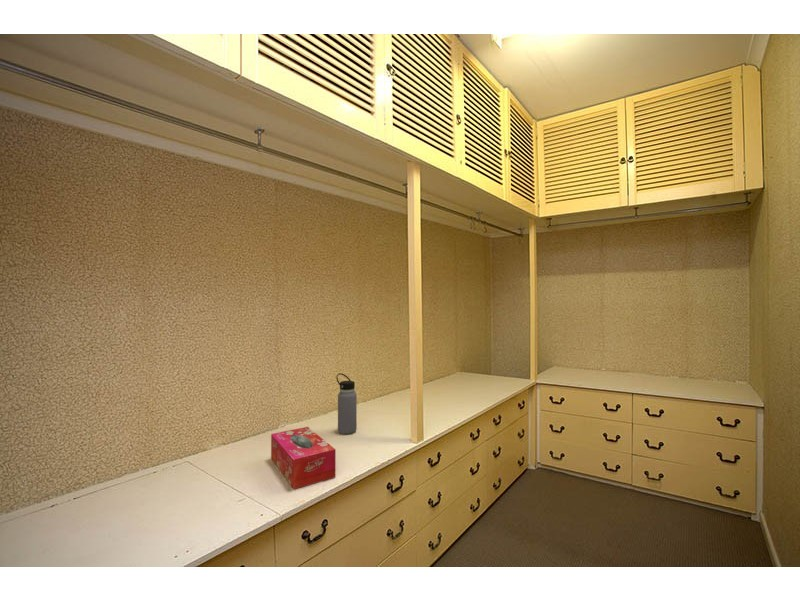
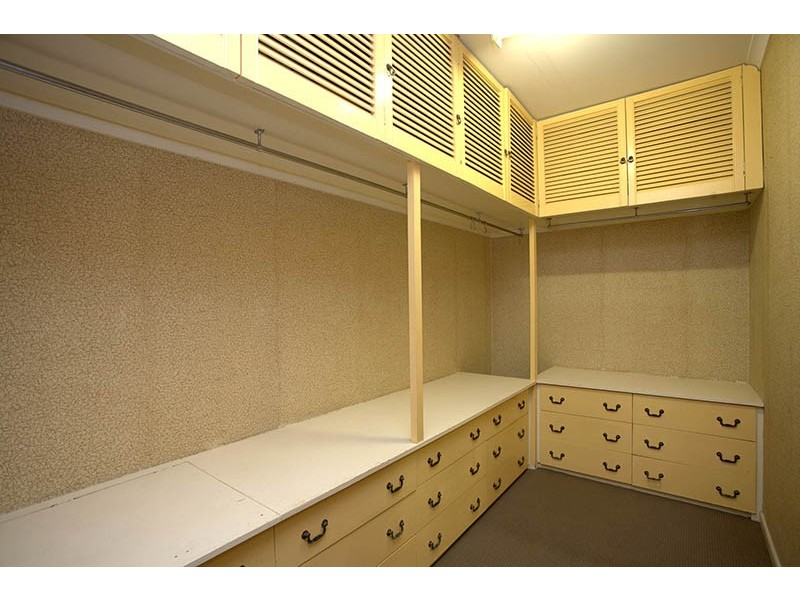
- tissue box (301, 454)
- water bottle (346, 402)
